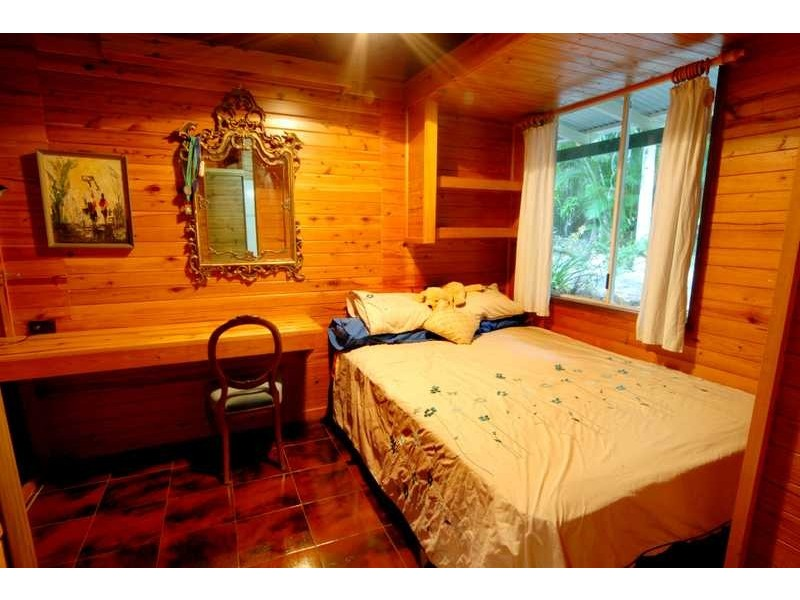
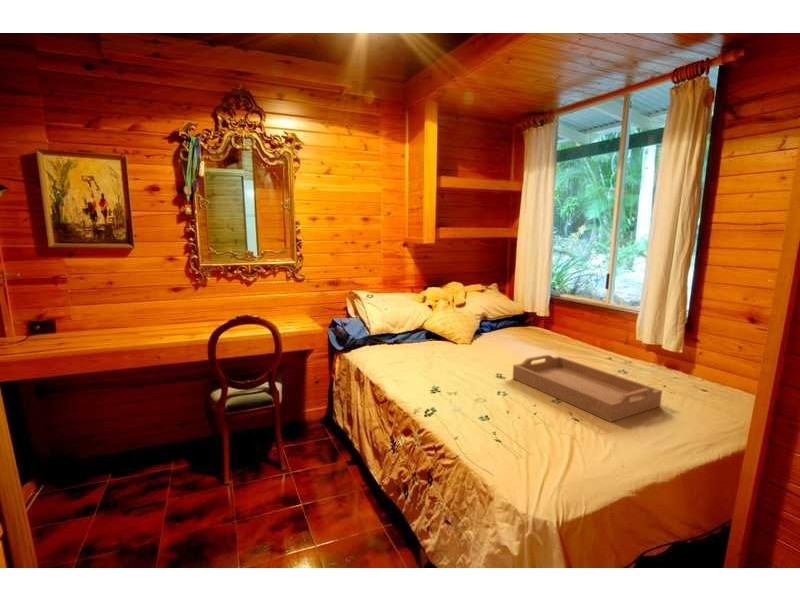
+ serving tray (581, 381)
